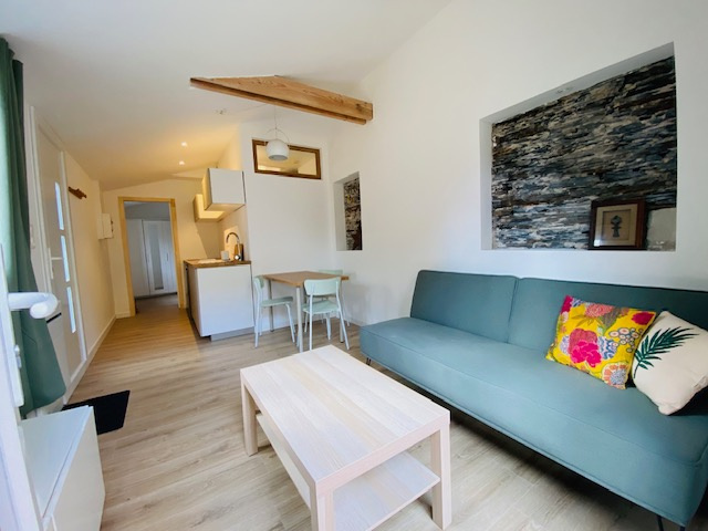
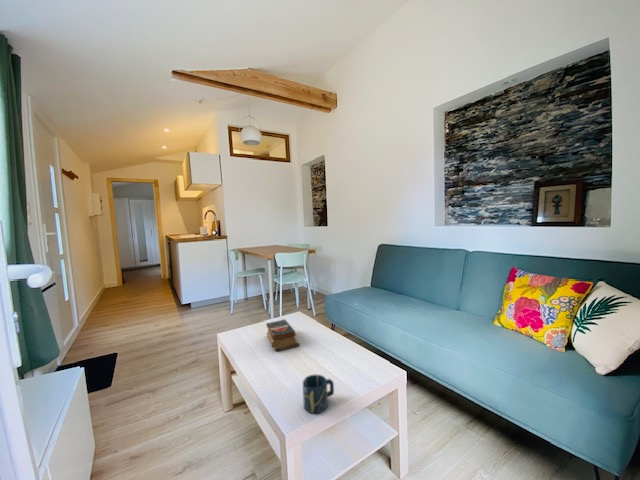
+ books (282, 333)
+ cup (318, 391)
